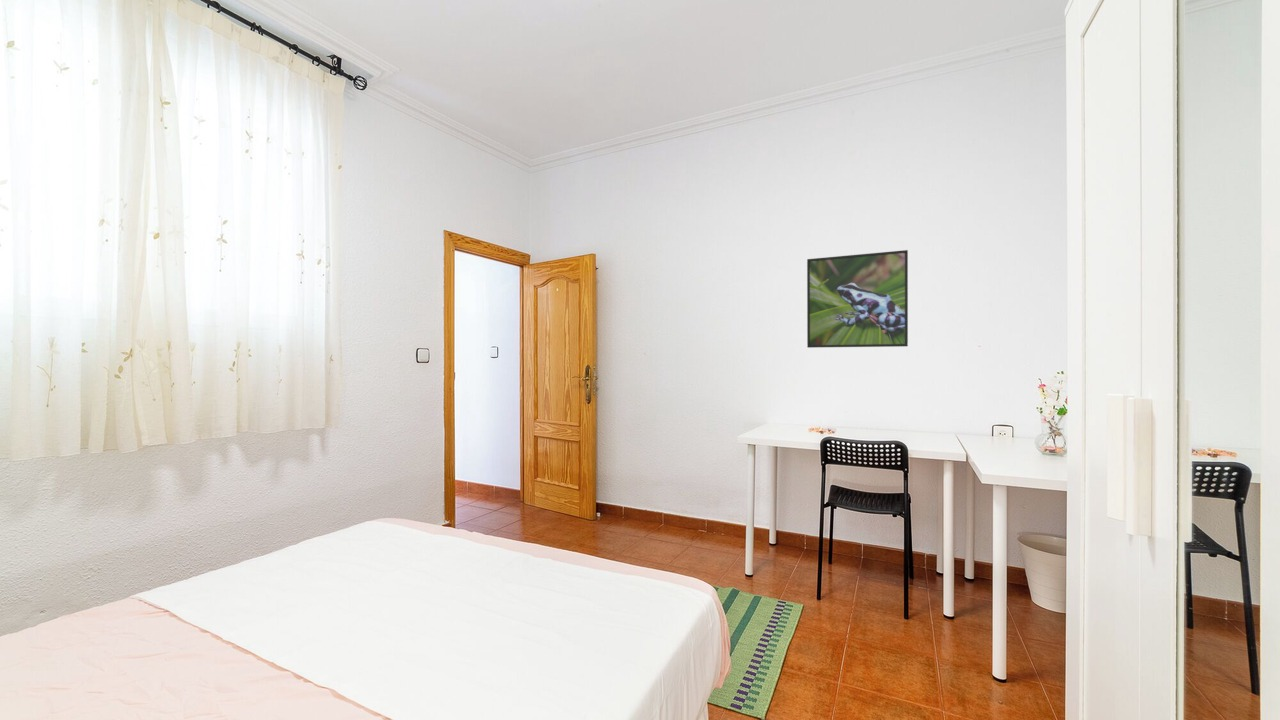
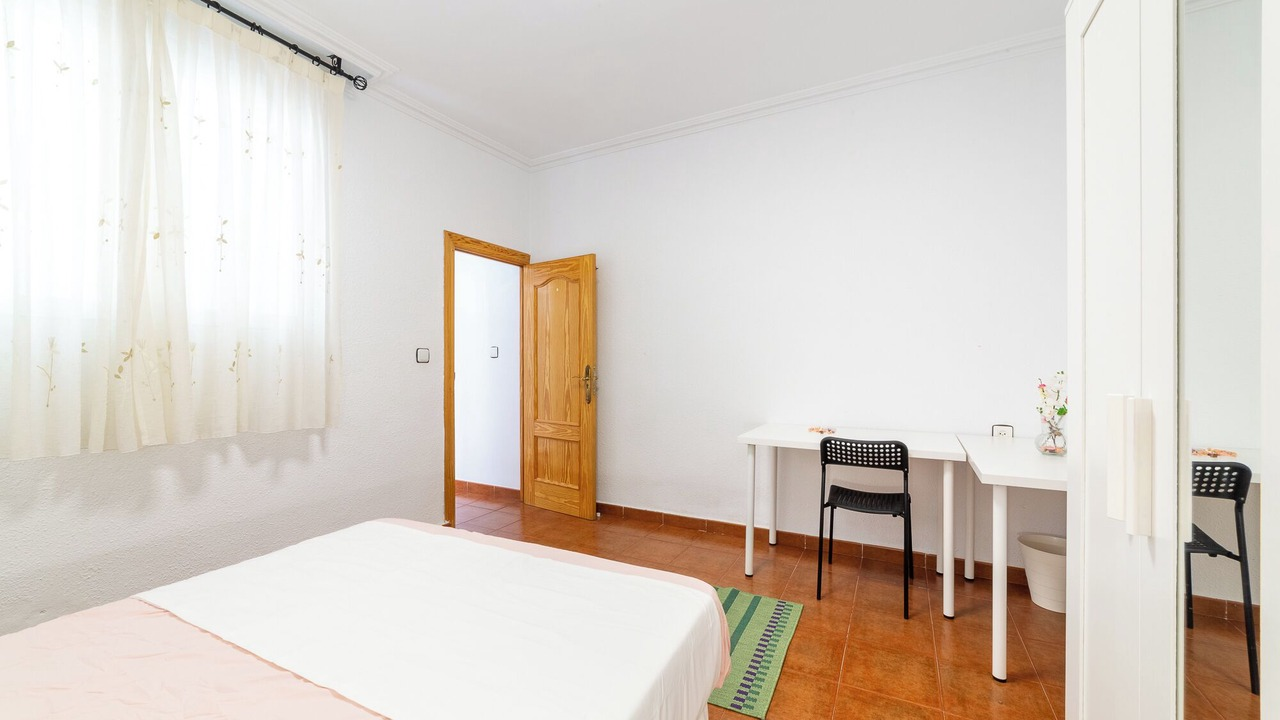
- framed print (855, 301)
